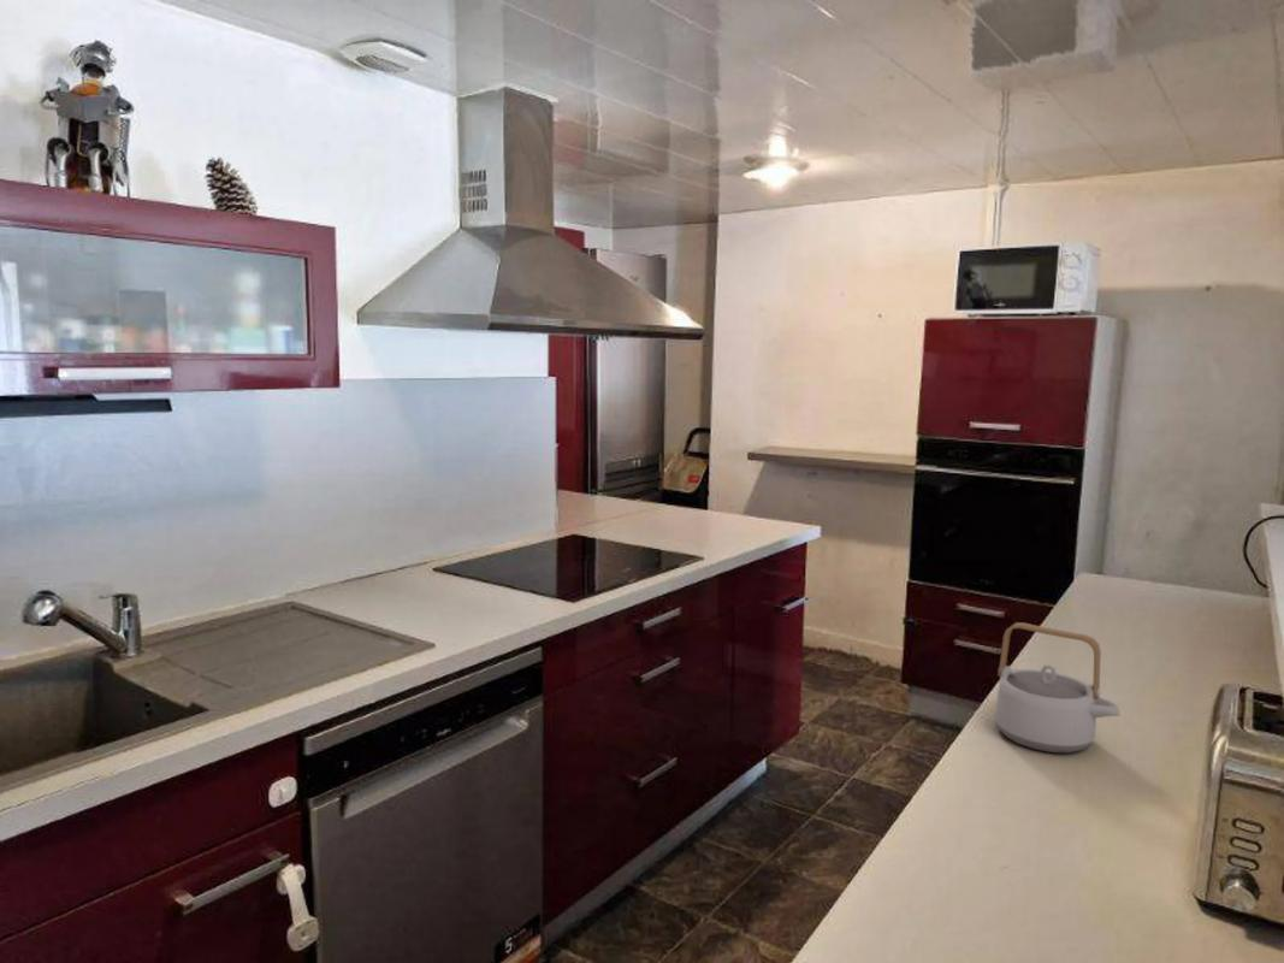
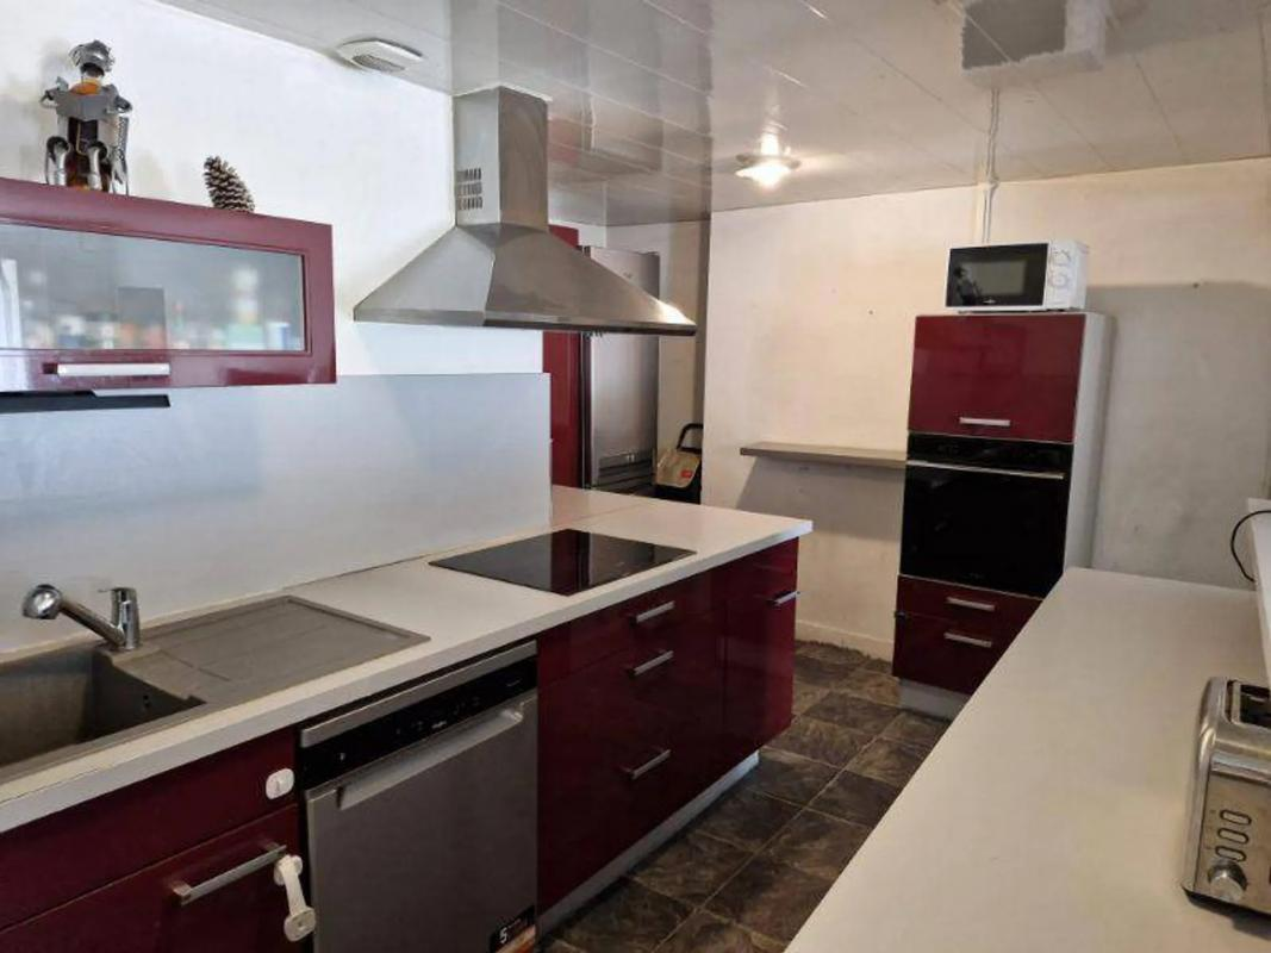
- teapot (1057, 685)
